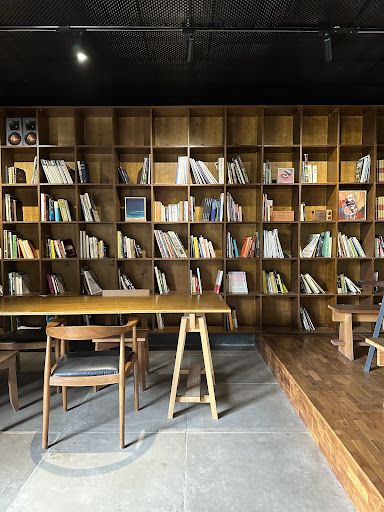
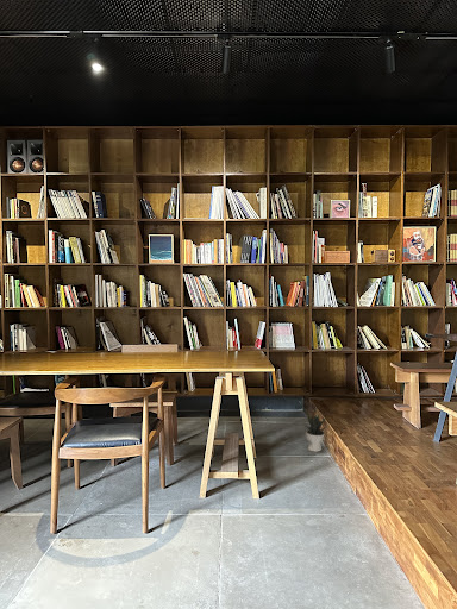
+ potted plant (313, 429)
